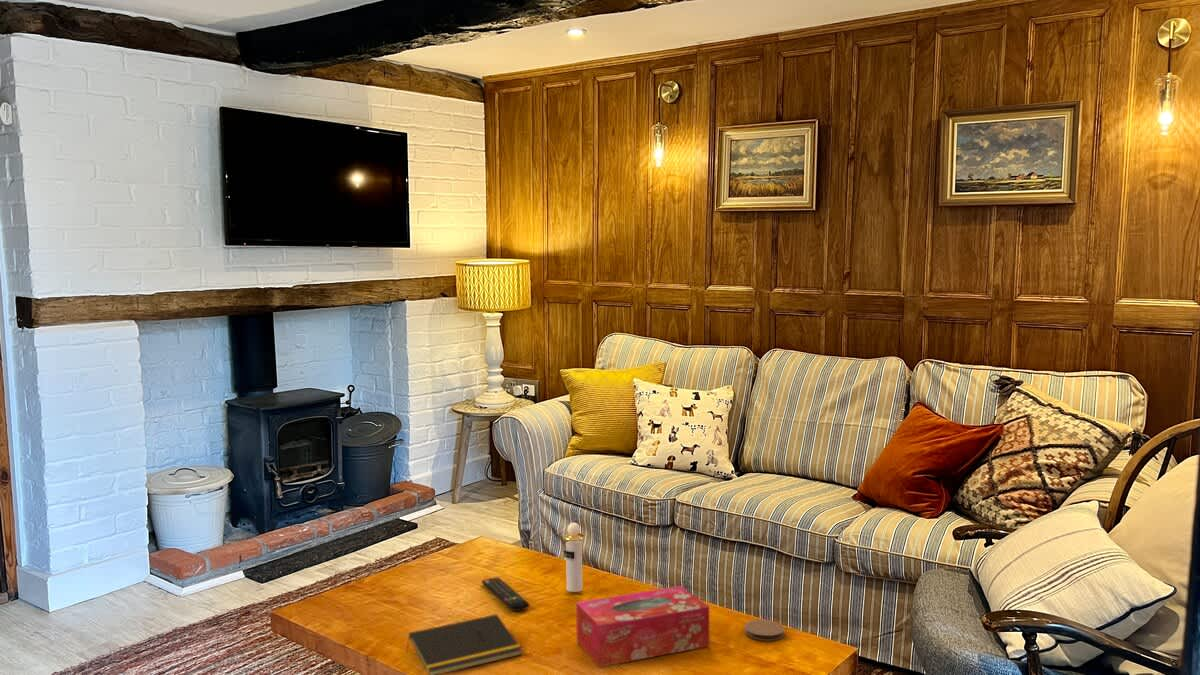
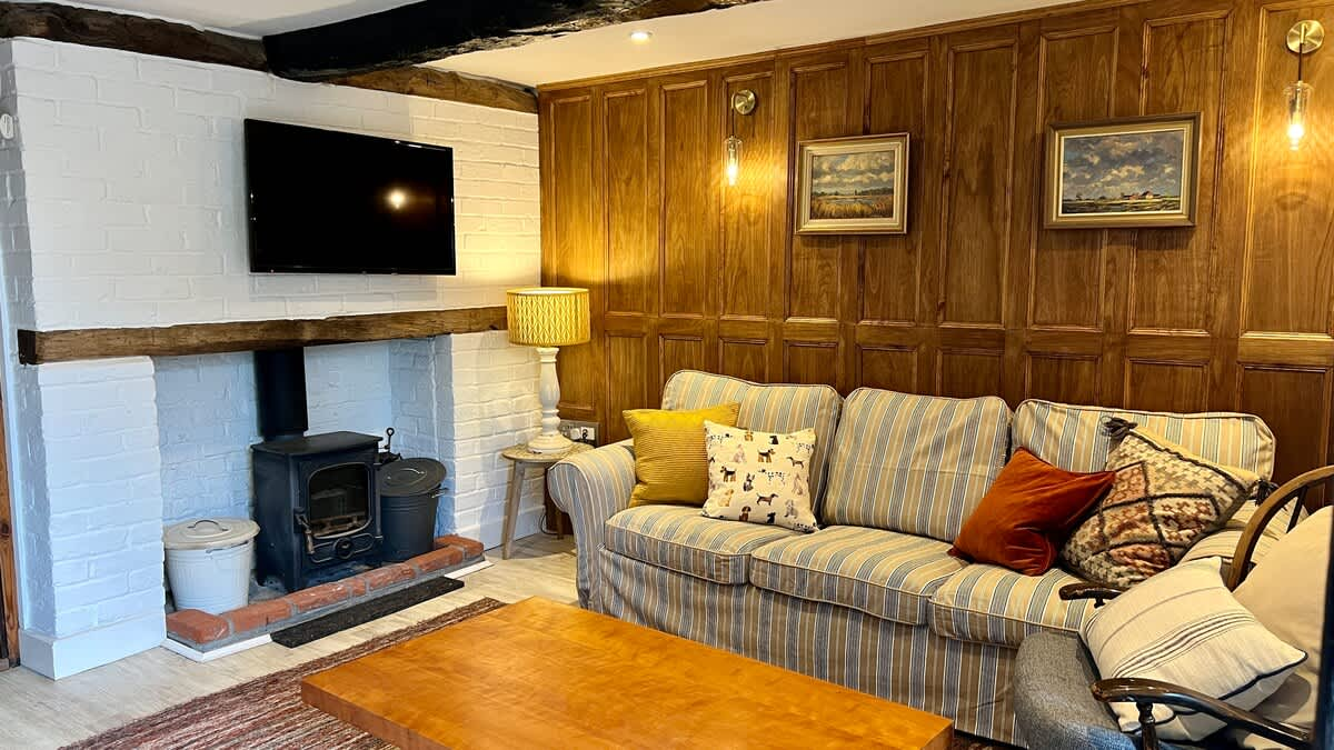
- coaster (764, 629)
- notepad (465, 643)
- tissue box (642, 624)
- remote control (504, 593)
- perfume bottle (574, 557)
